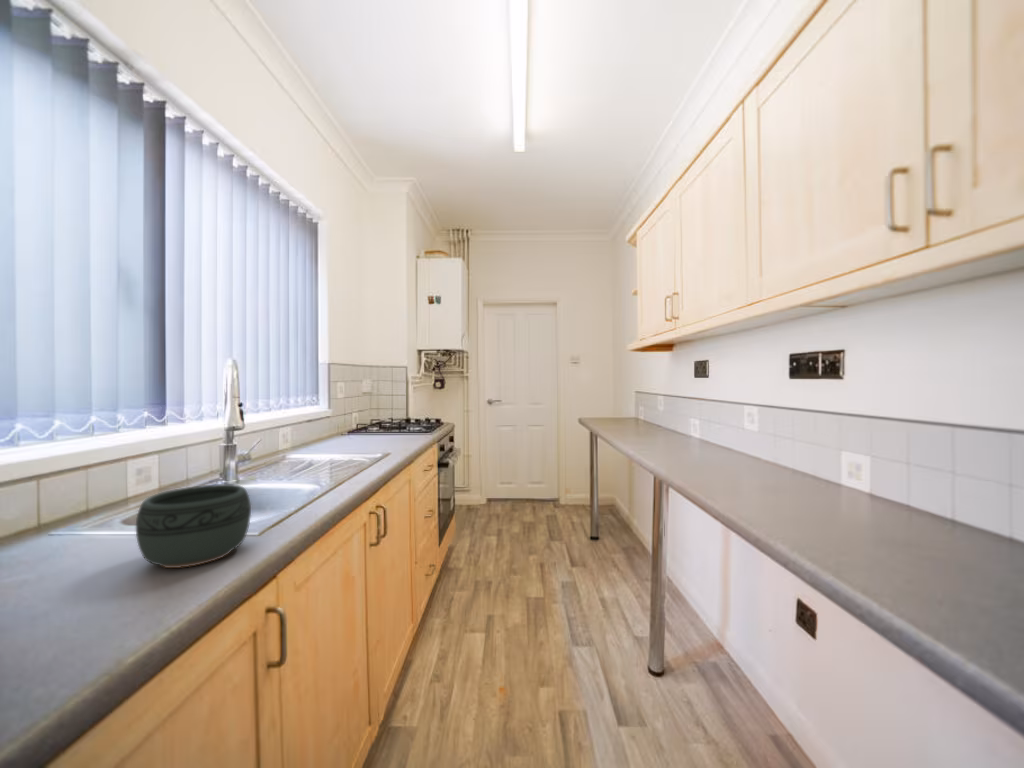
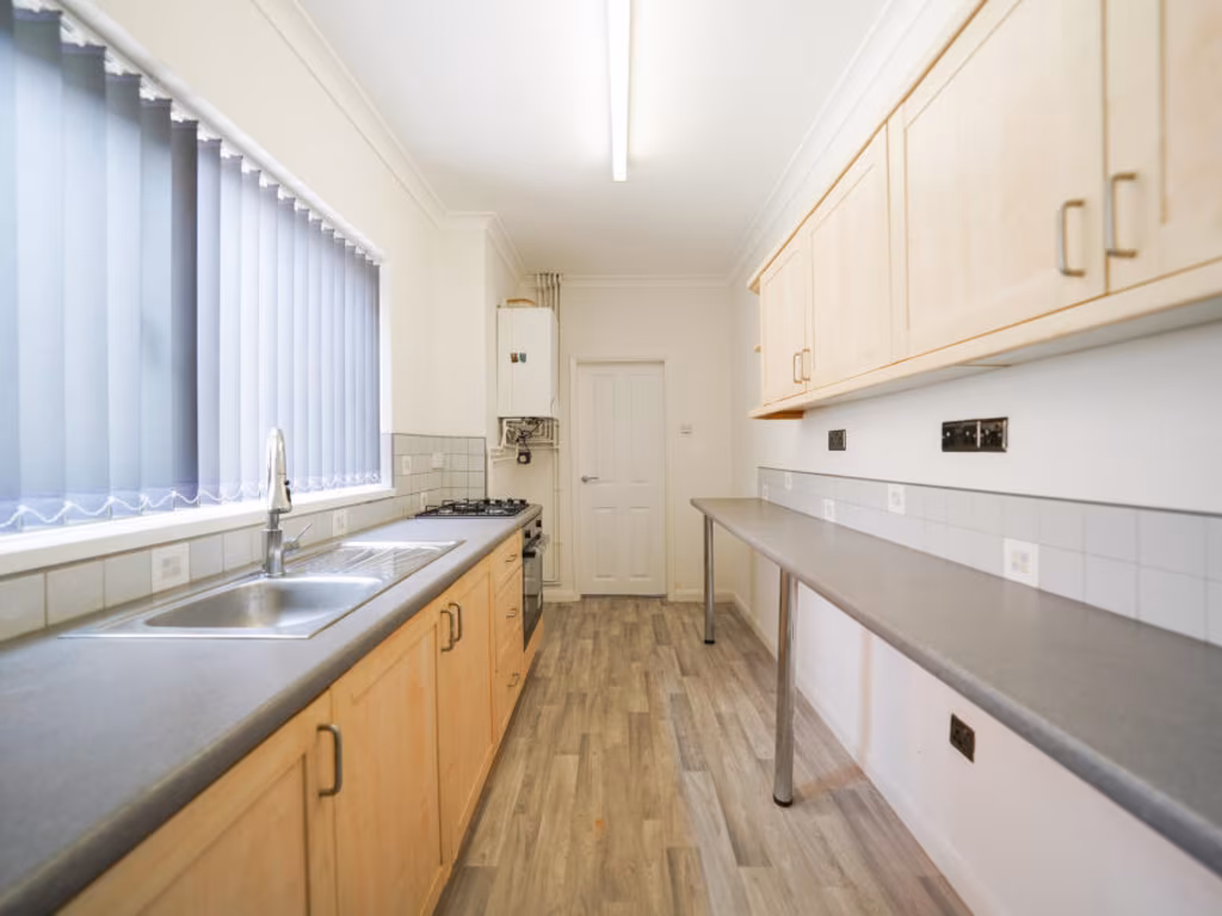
- bowl (197, 524)
